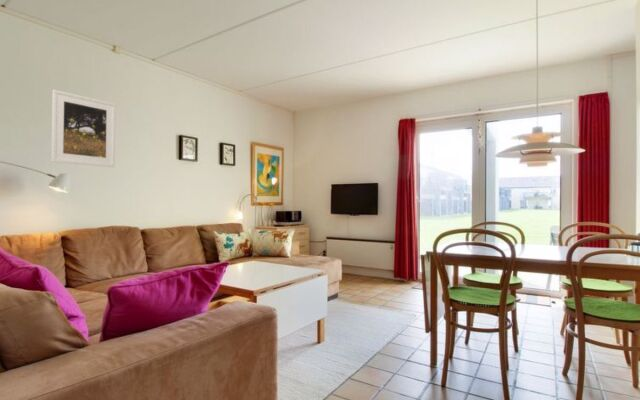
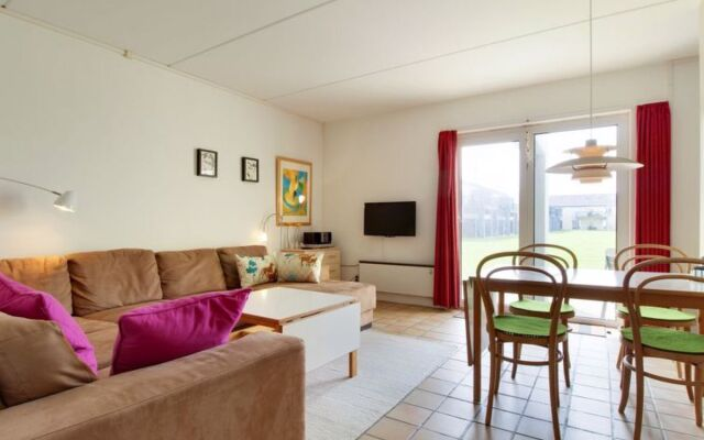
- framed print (85, 130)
